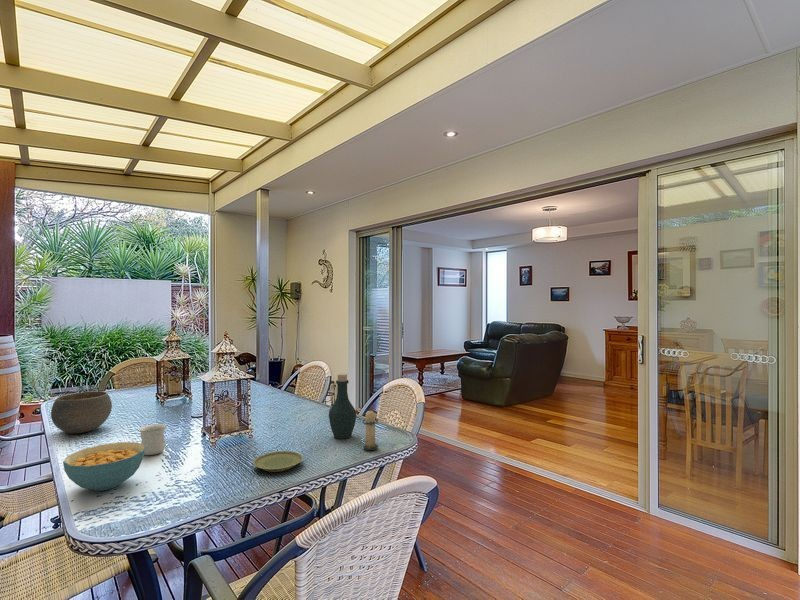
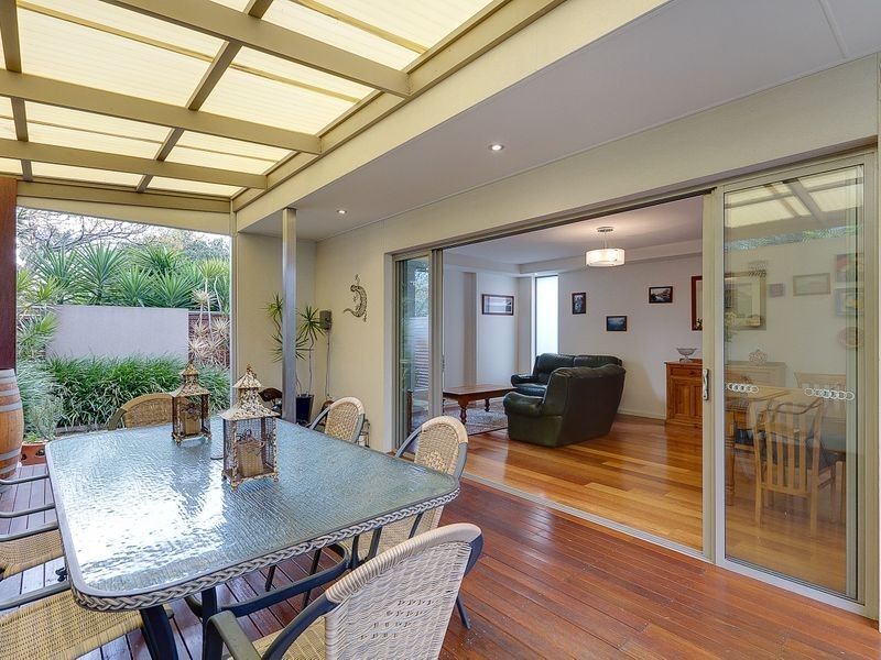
- candle (370, 428)
- bottle (342, 405)
- mug (150, 439)
- plate (278, 462)
- bowl (82, 413)
- cereal bowl (106, 469)
